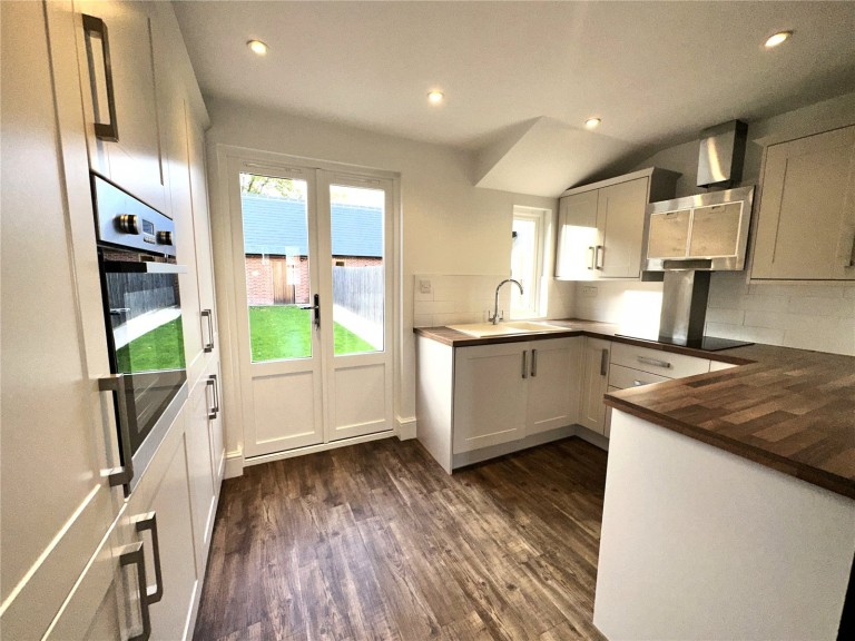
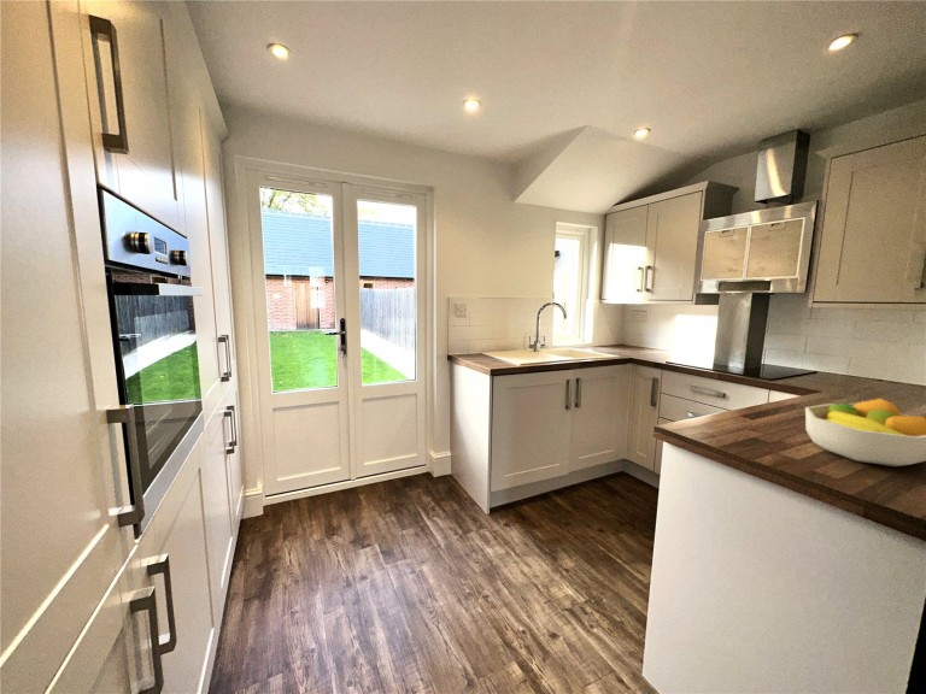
+ fruit bowl (867, 427)
